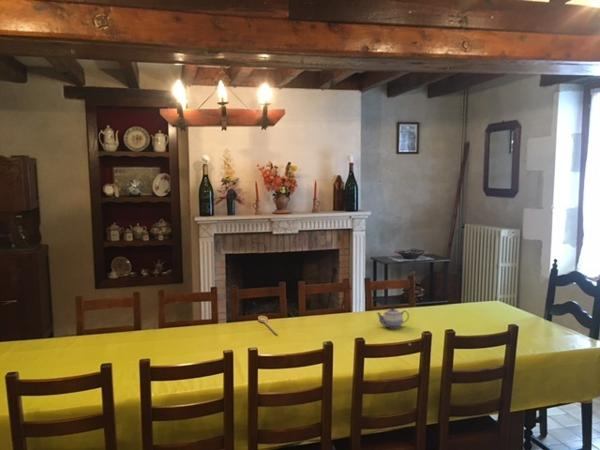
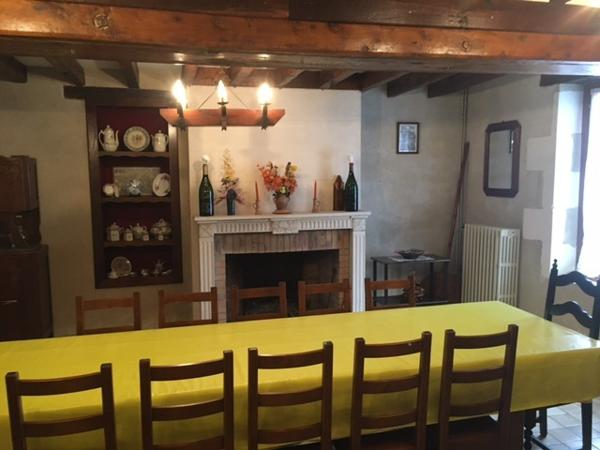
- spoon (268, 324)
- teapot (392, 317)
